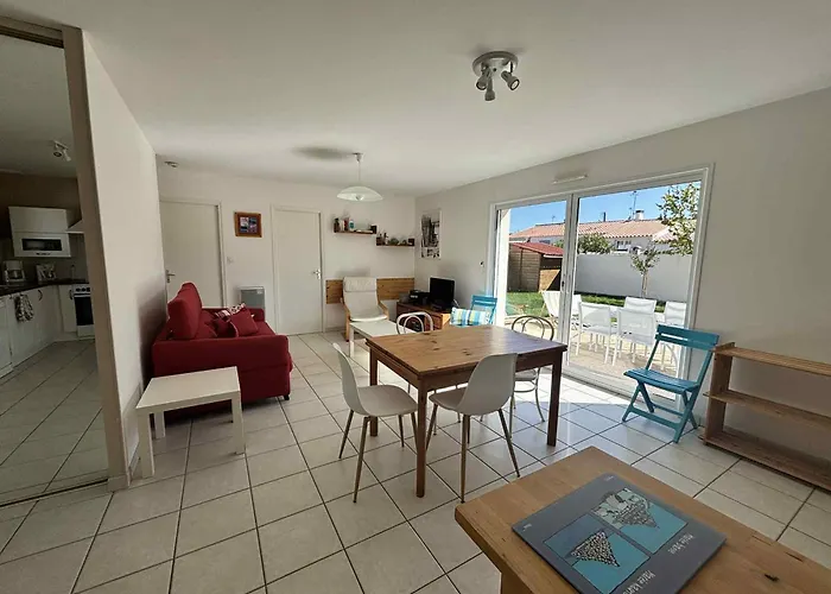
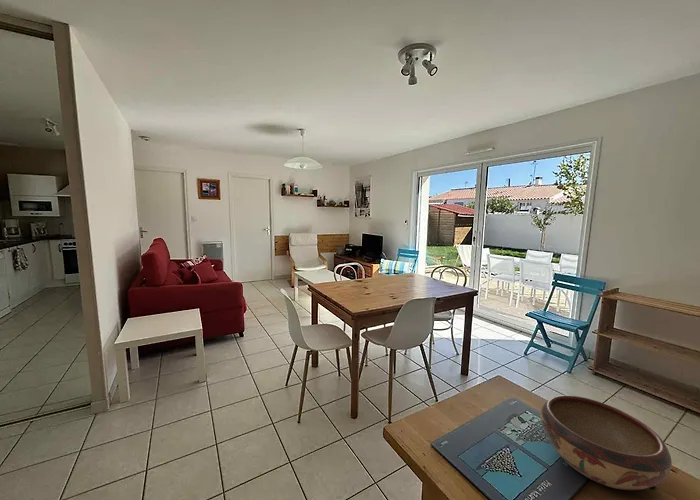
+ decorative bowl (597, 442)
